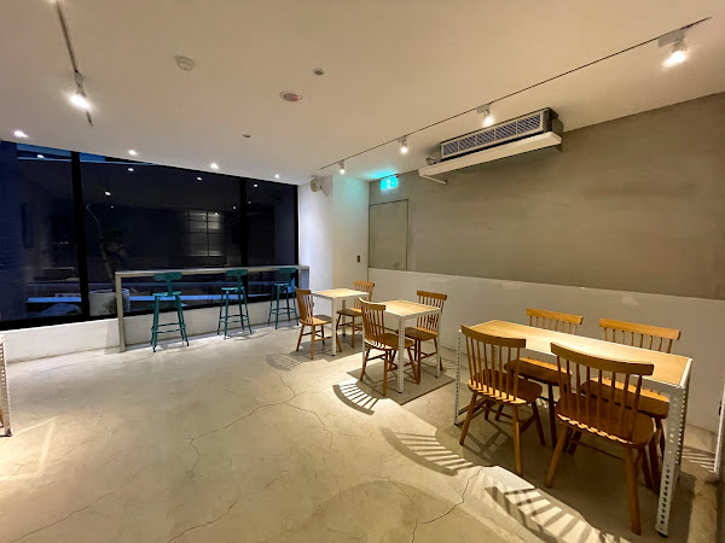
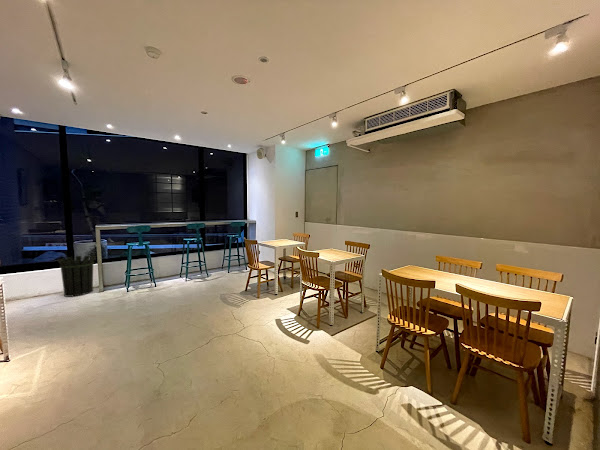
+ waste bin (78, 275)
